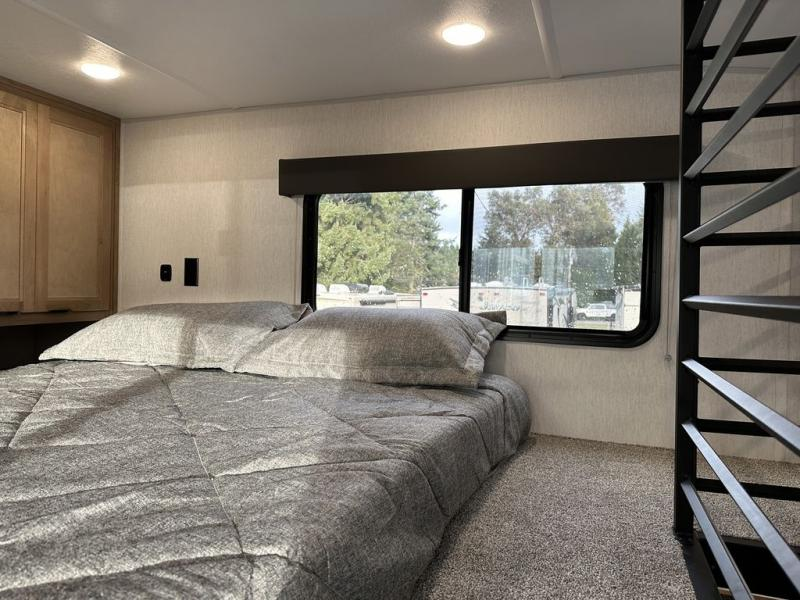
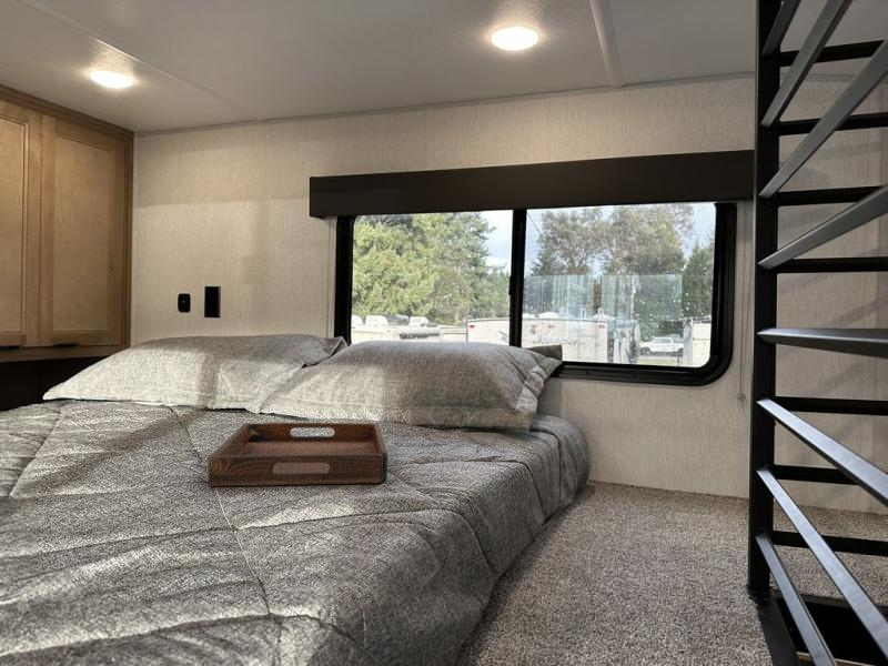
+ serving tray (306, 448)
